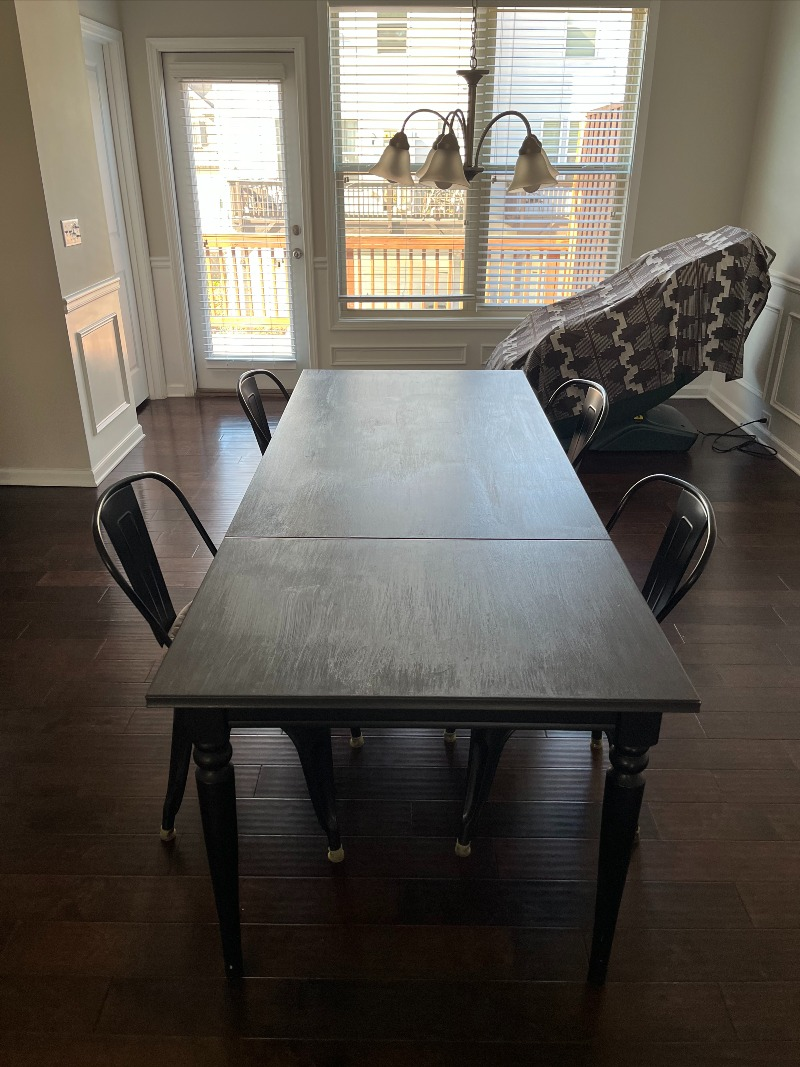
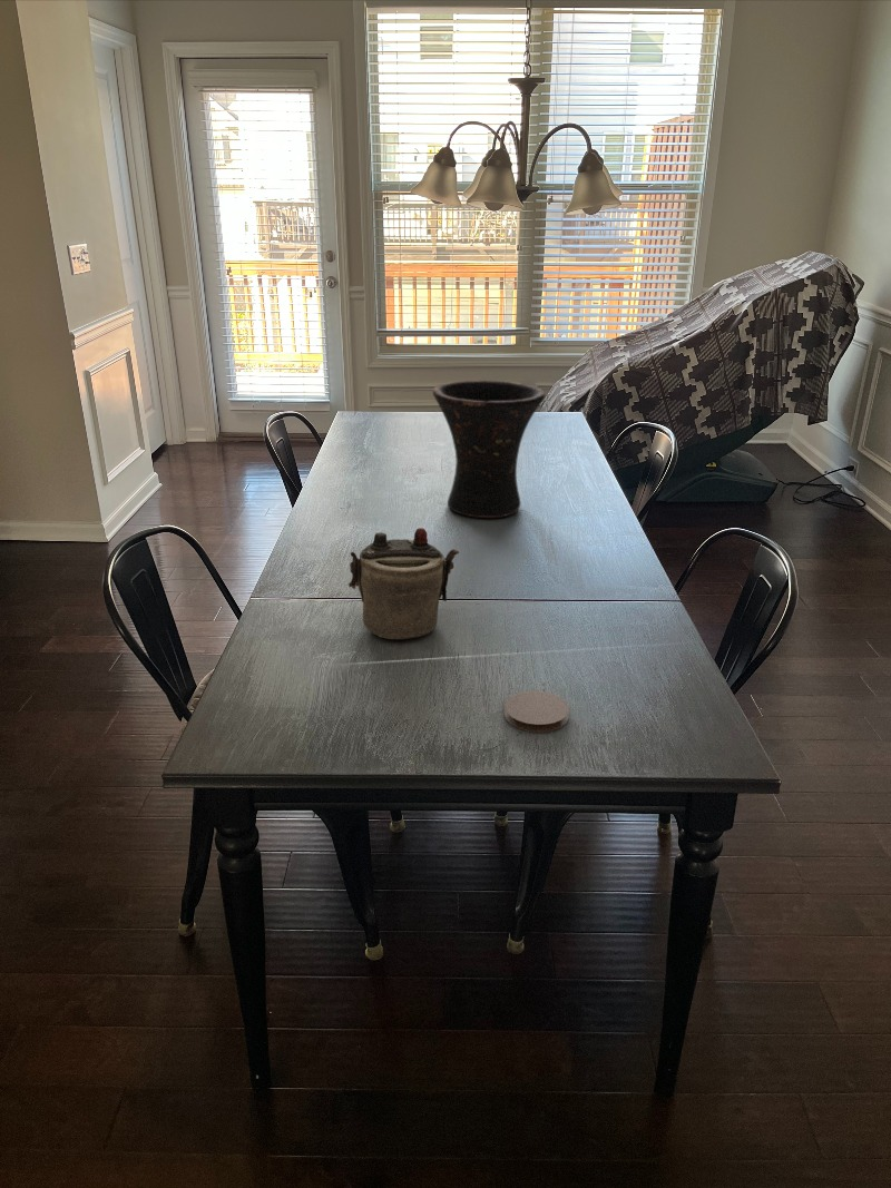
+ vase (487, 449)
+ teapot (403, 580)
+ coaster (536, 710)
